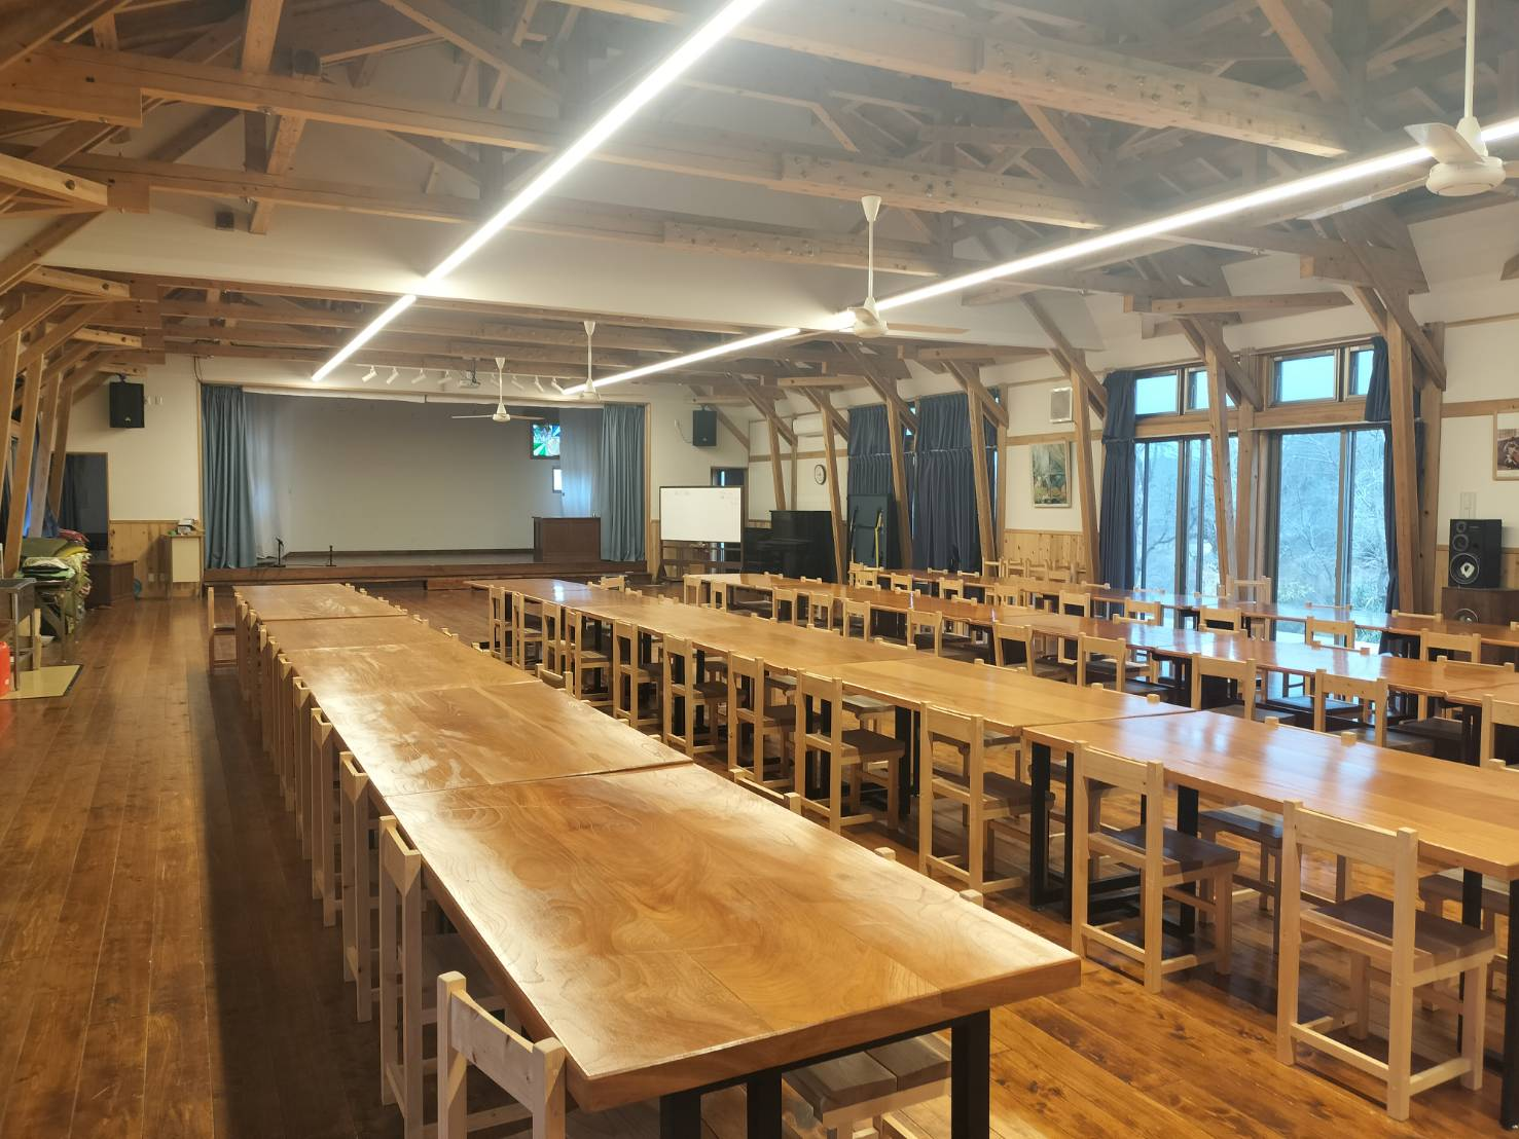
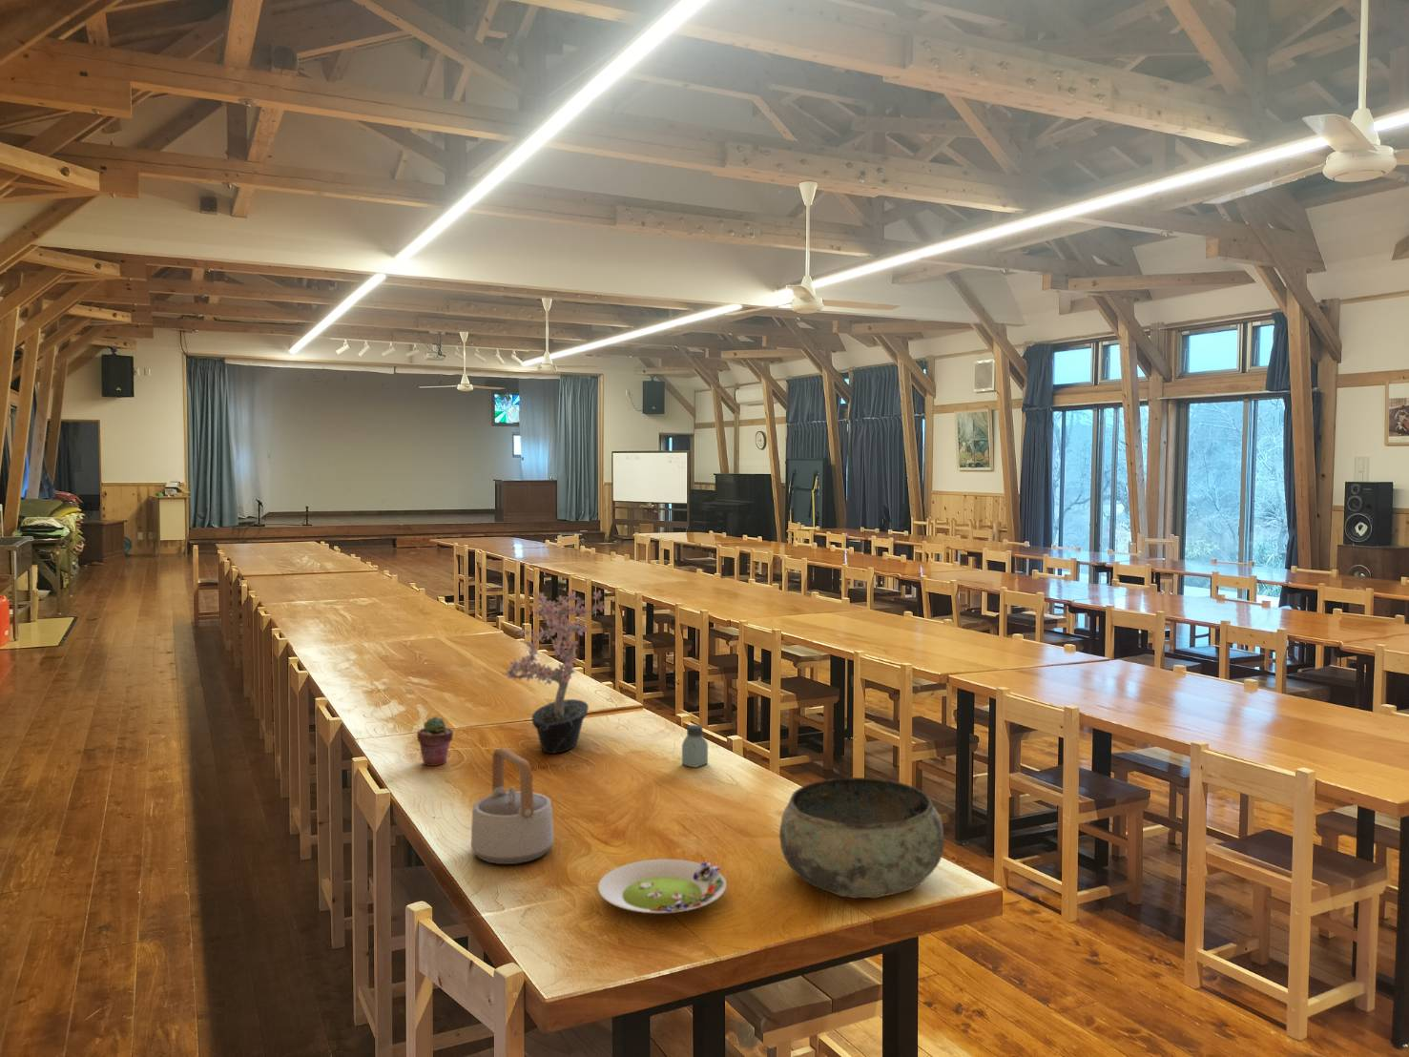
+ bowl (859, 837)
+ saltshaker (694, 745)
+ salad plate (662, 887)
+ teapot (509, 801)
+ potted succulent (435, 739)
+ potted plant (555, 657)
